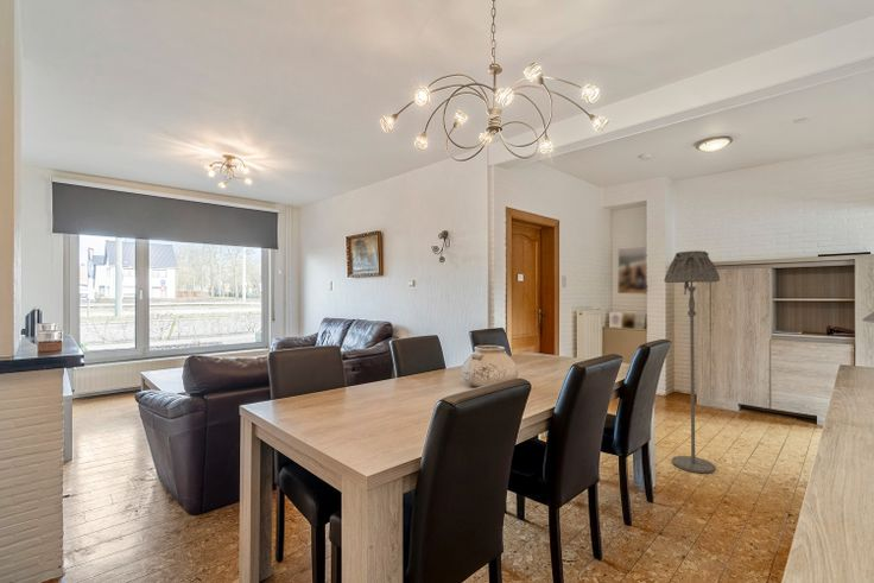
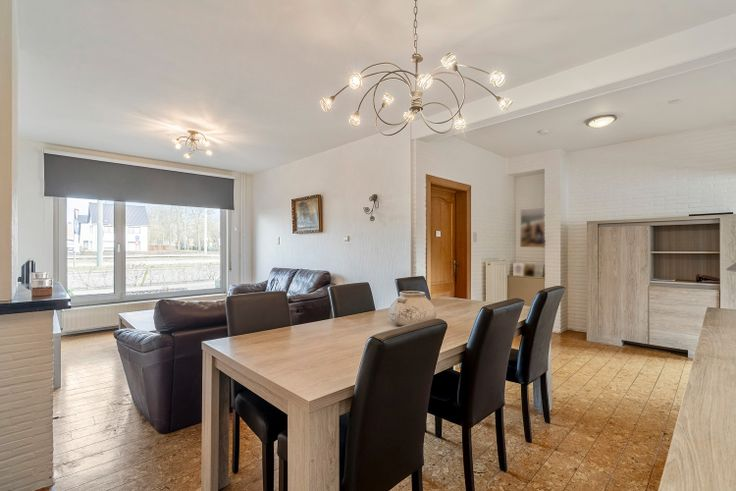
- floor lamp (691, 357)
